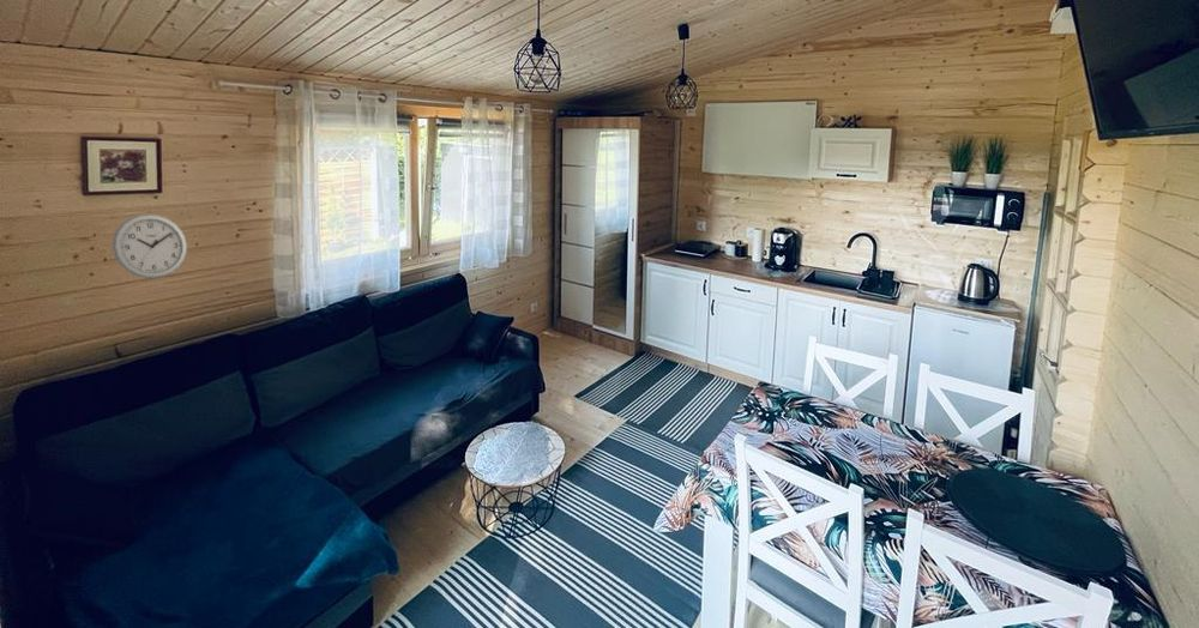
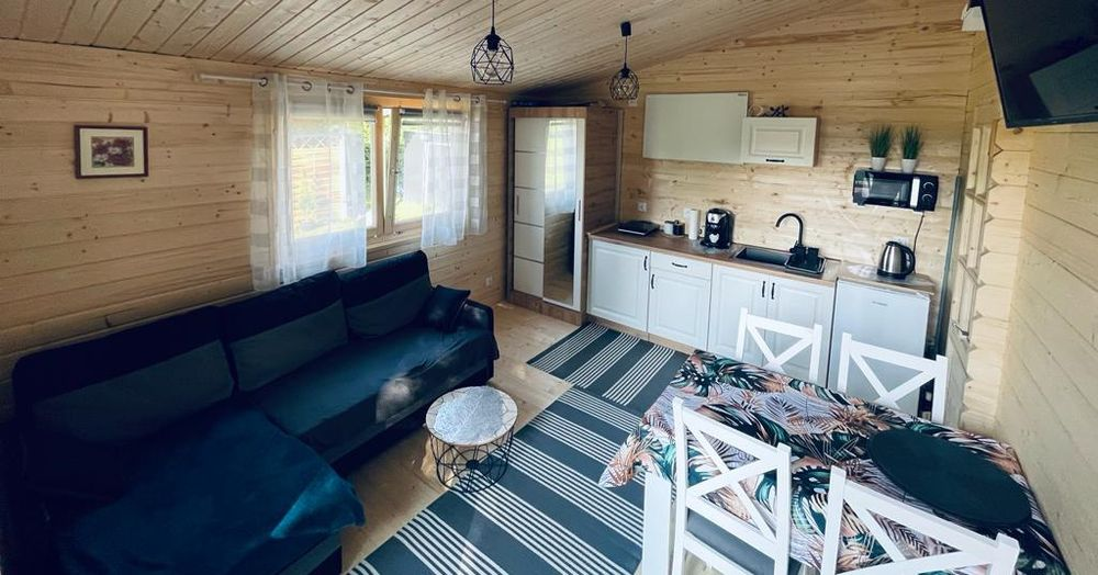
- wall clock (151, 246)
